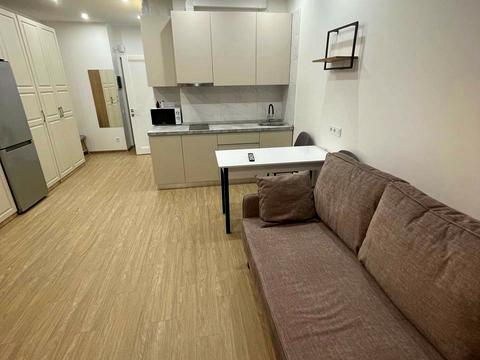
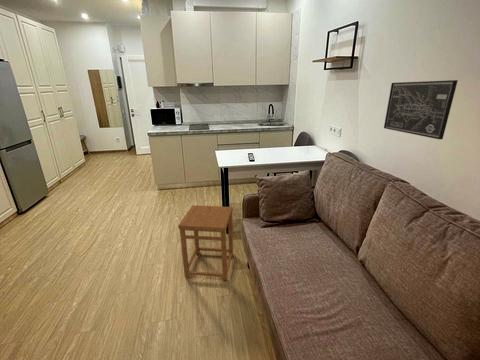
+ wall art (414, 108)
+ side table (208, 239)
